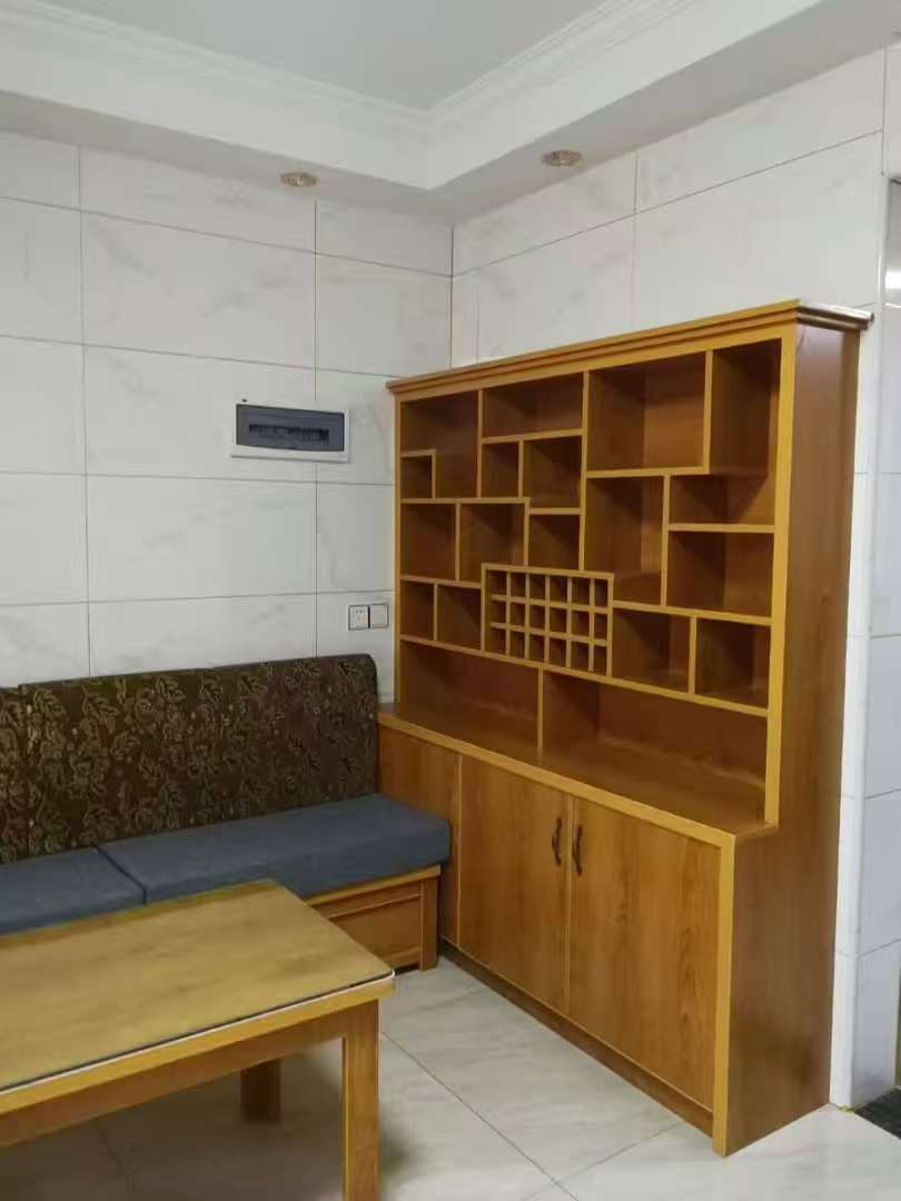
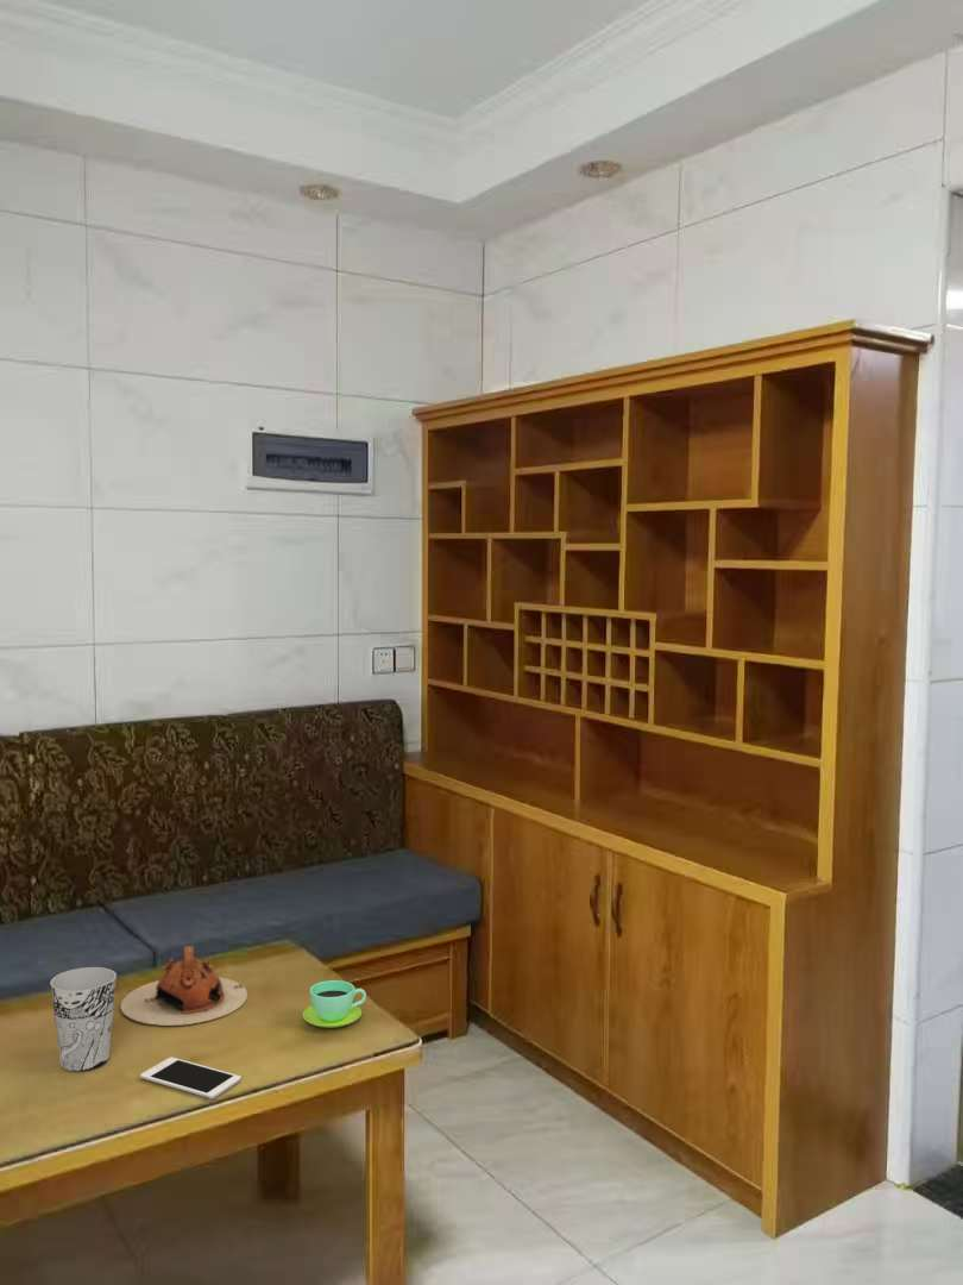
+ cup (83, 1020)
+ cell phone (190, 1077)
+ teapot (184, 972)
+ cup (333, 1003)
